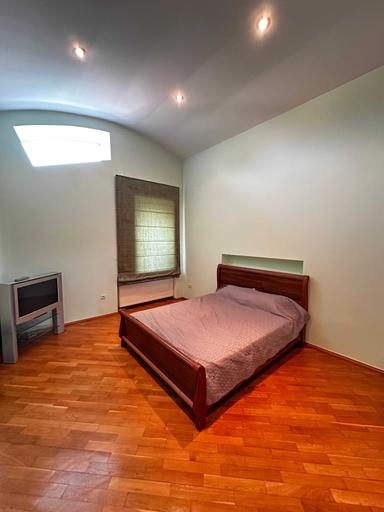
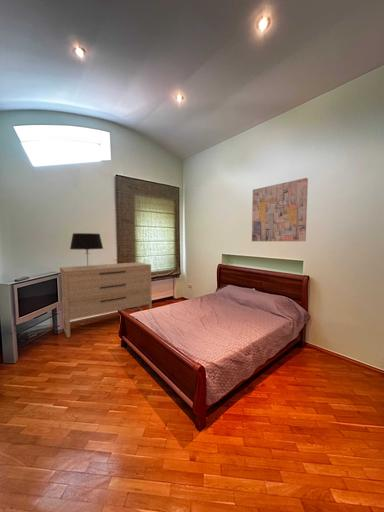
+ dresser (108, 294)
+ wall art (276, 213)
+ table lamp (87, 250)
